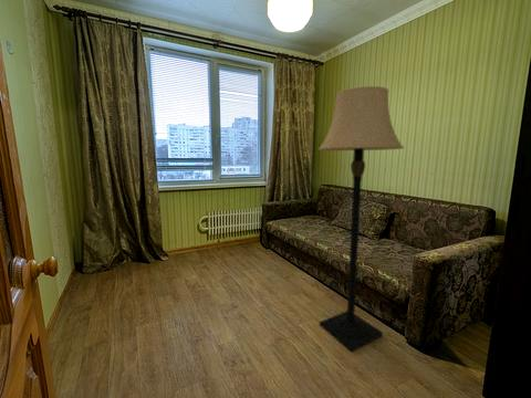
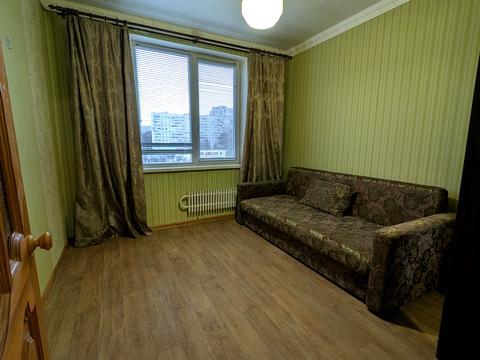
- lamp (355, 220)
